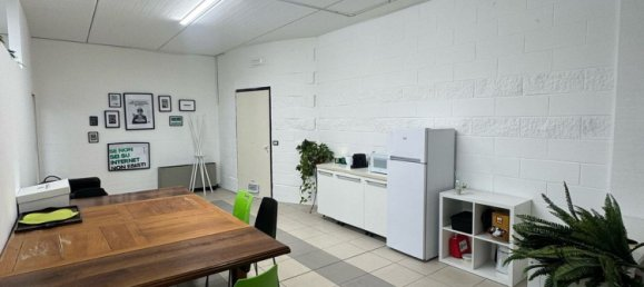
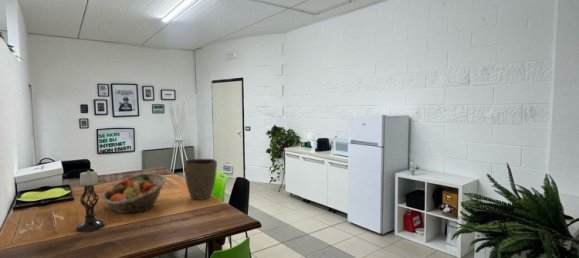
+ fruit basket (135, 192)
+ candle holder (89, 198)
+ vase (201, 179)
